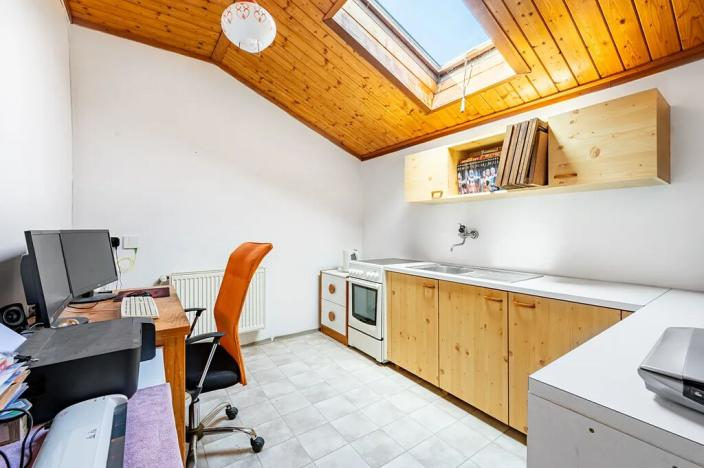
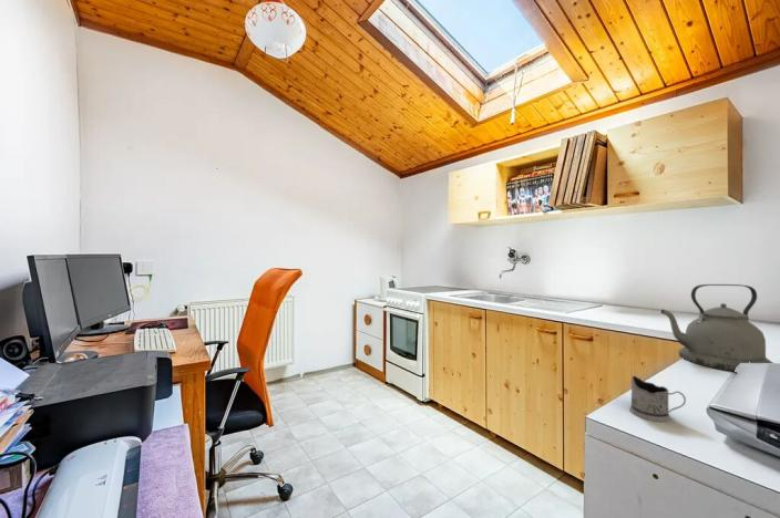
+ kettle (719, 323)
+ tea glass holder (656, 398)
